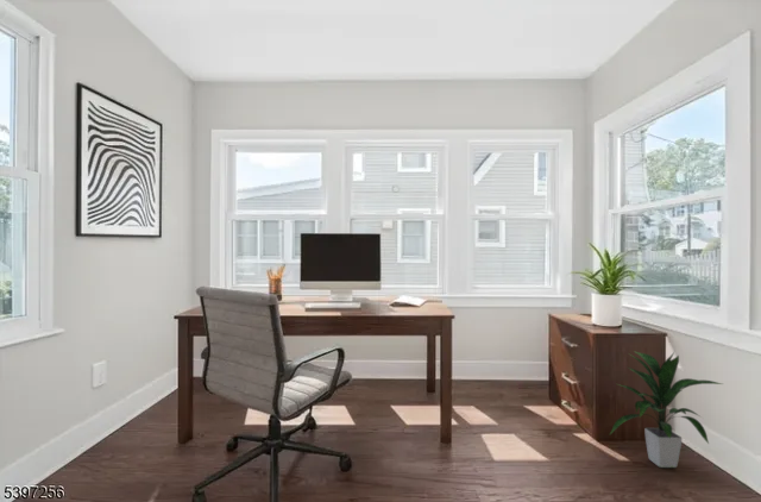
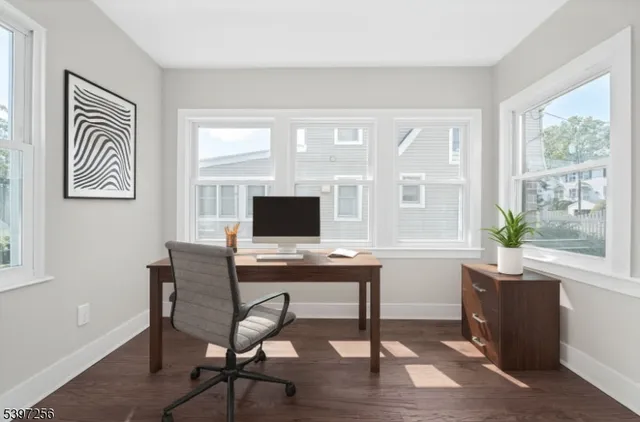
- indoor plant (658, 404)
